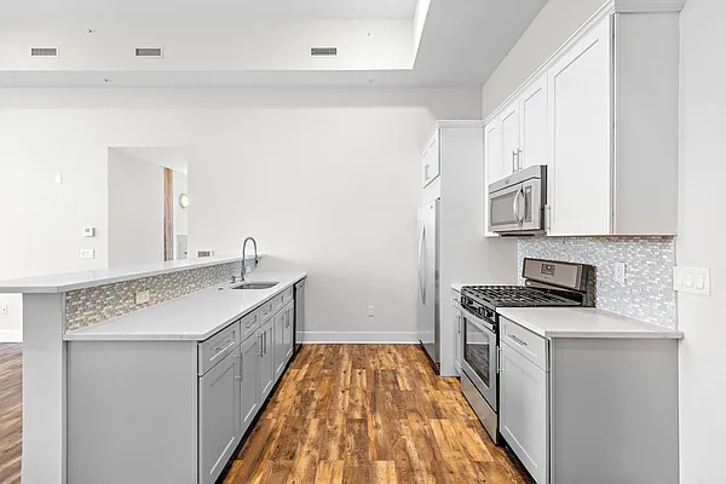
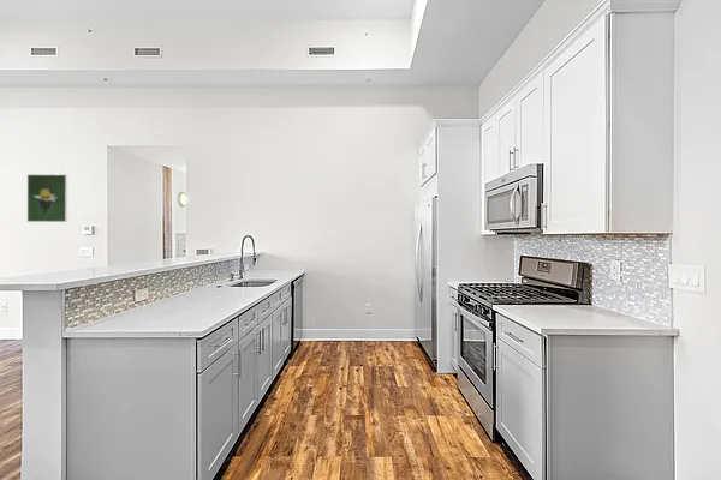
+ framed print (47, 198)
